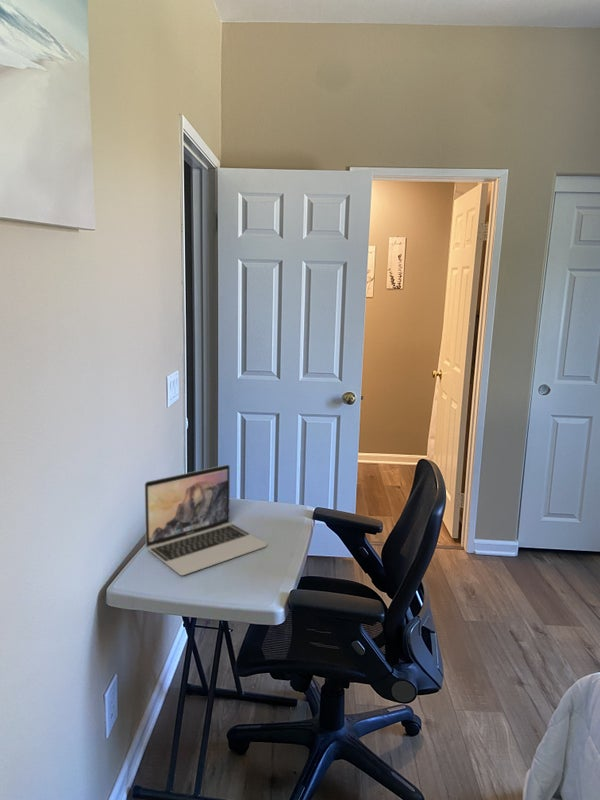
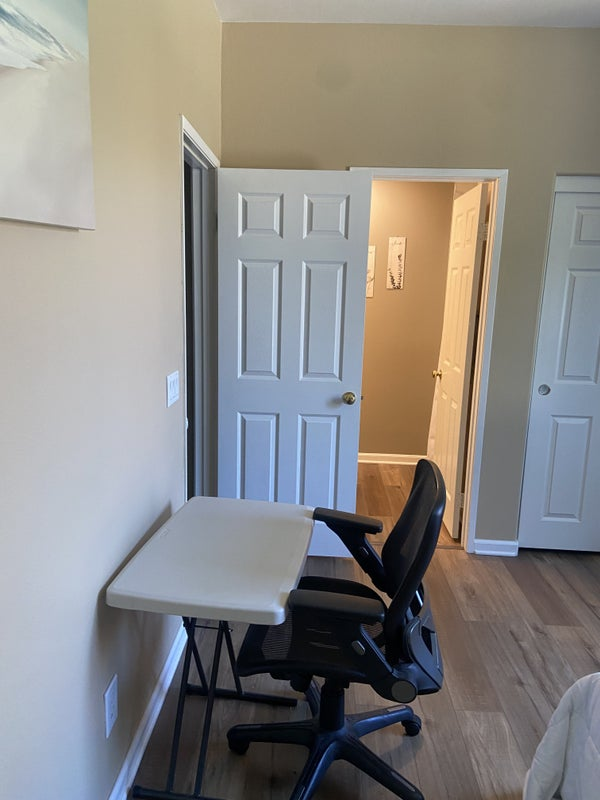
- laptop (207, 515)
